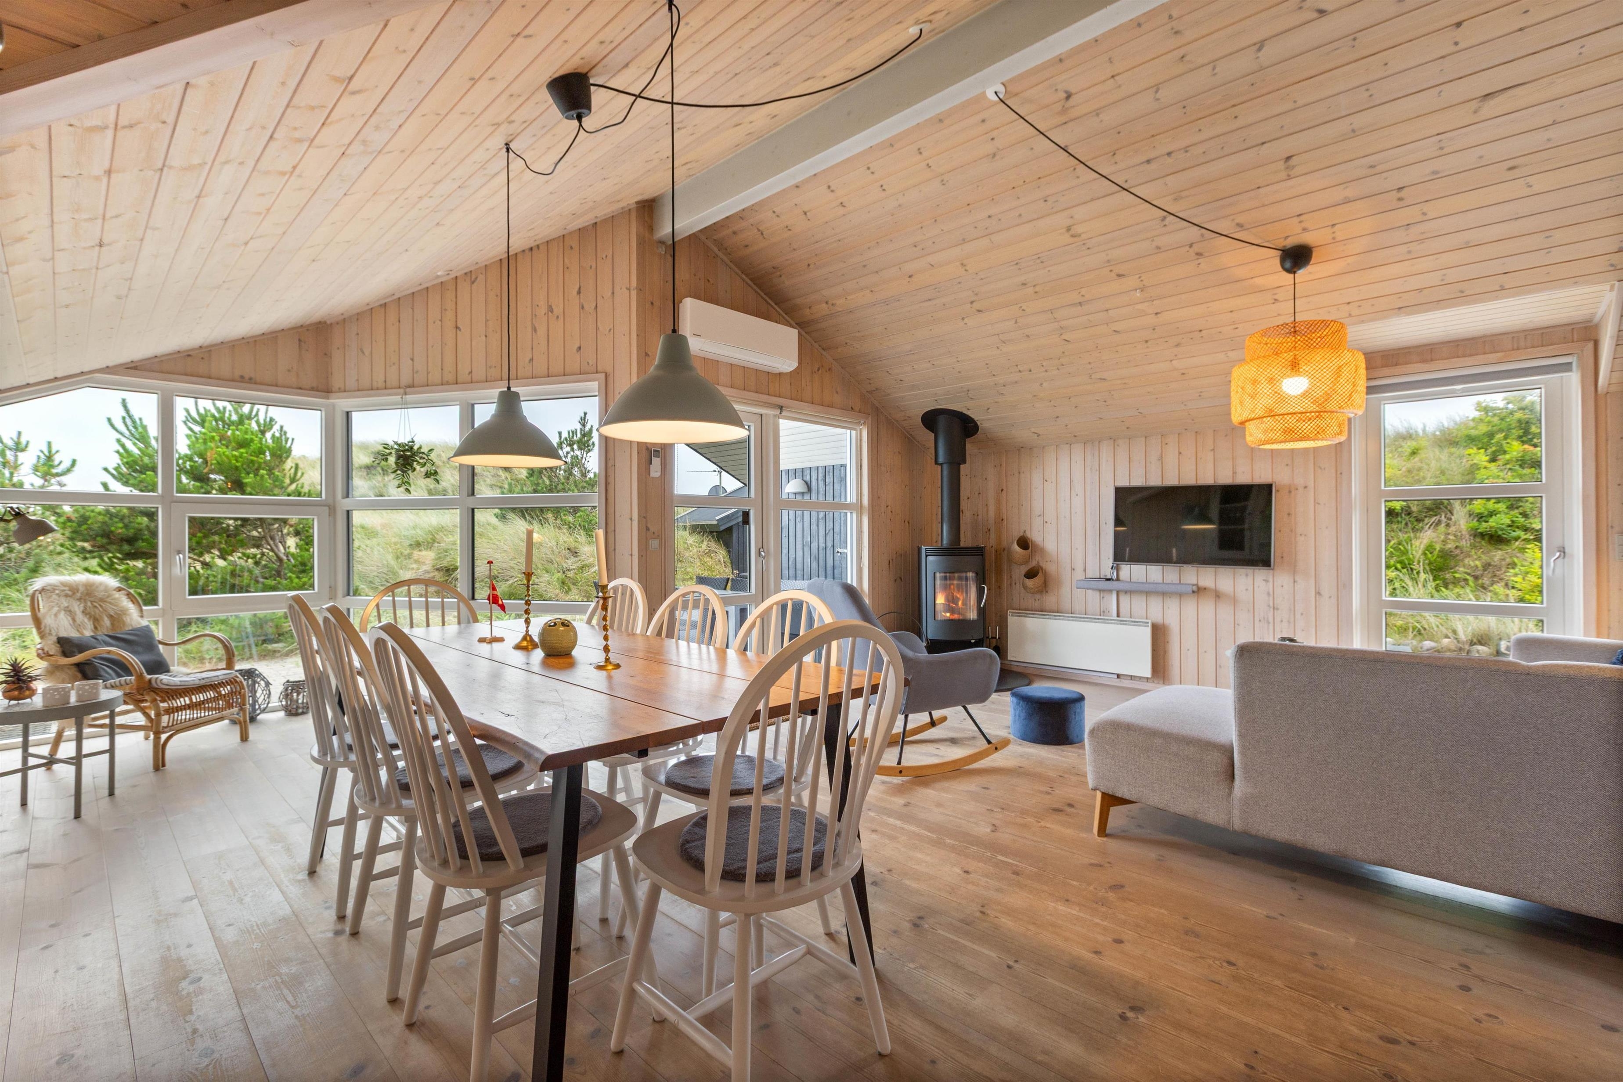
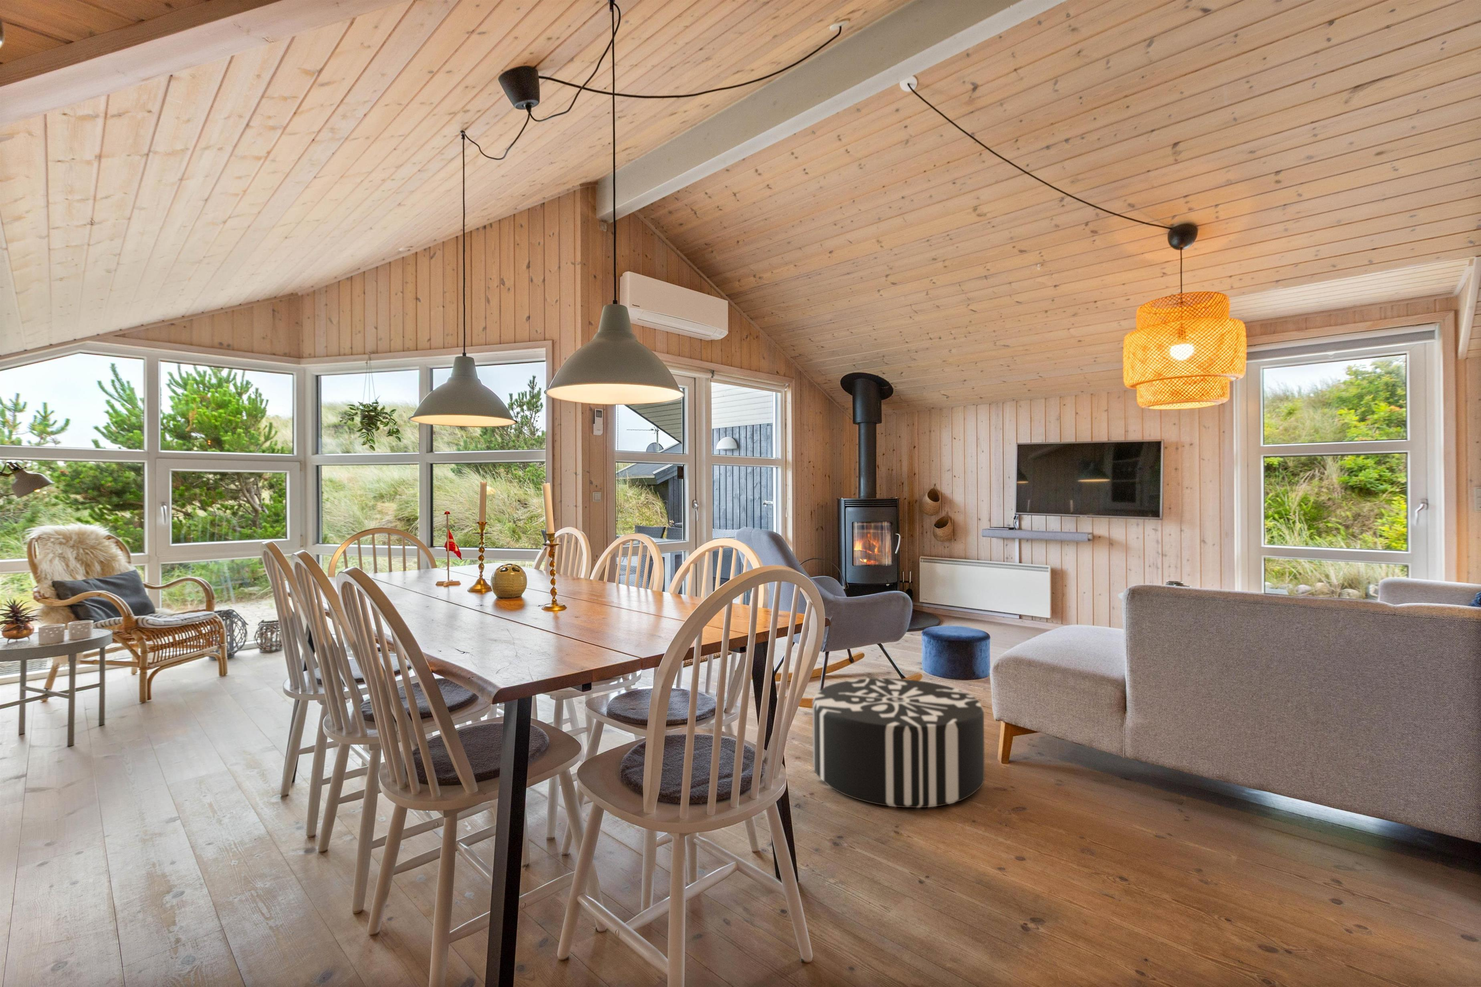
+ pouf (896, 736)
